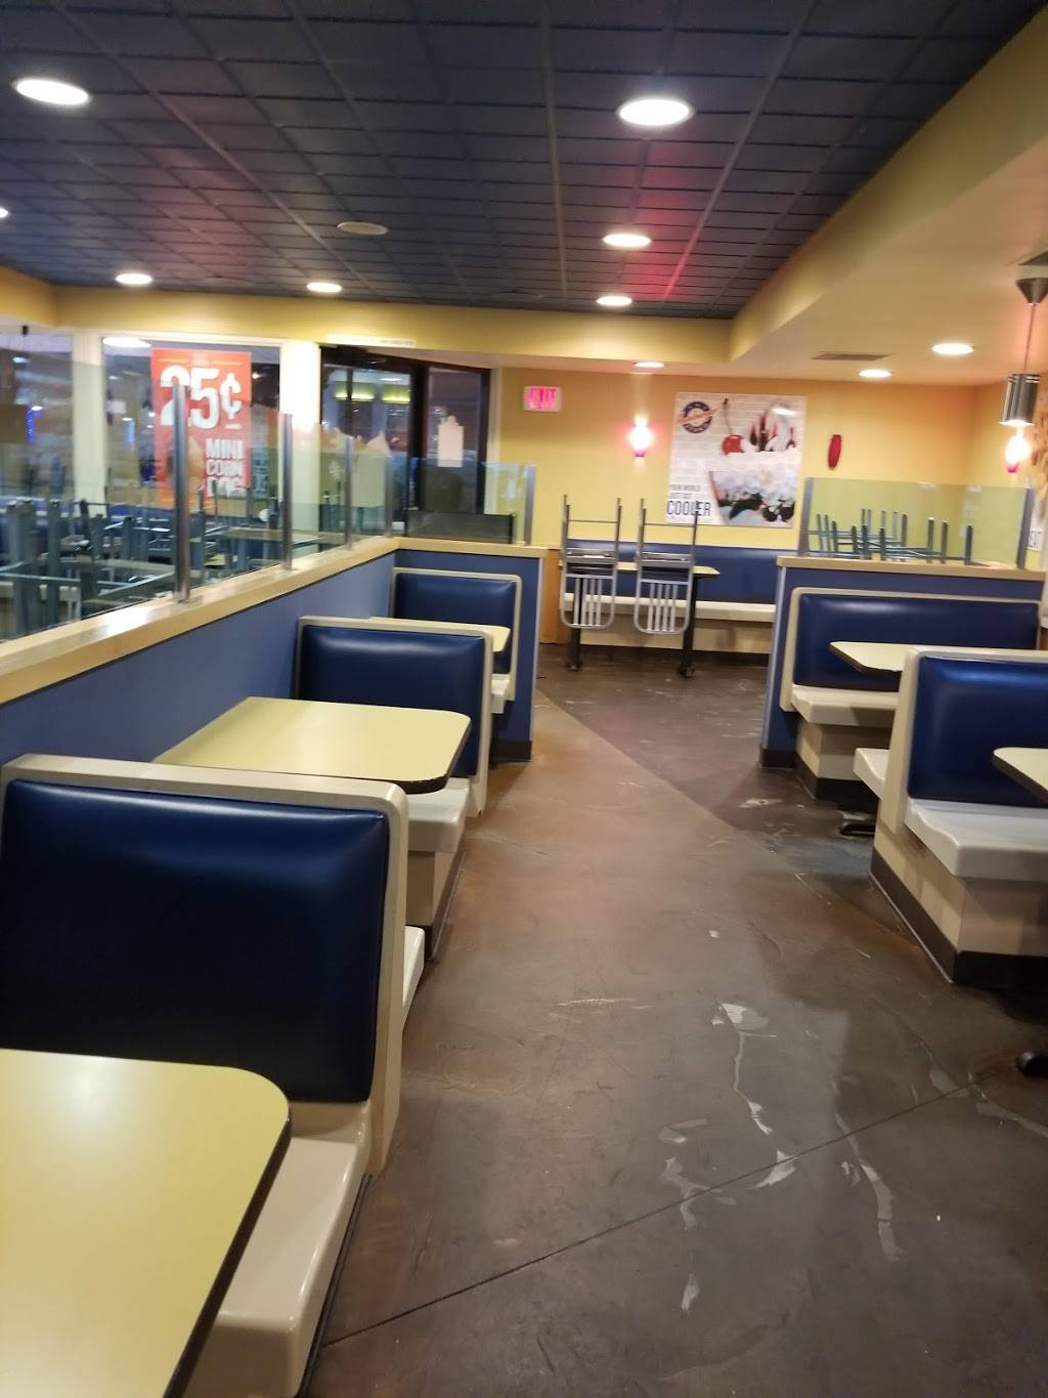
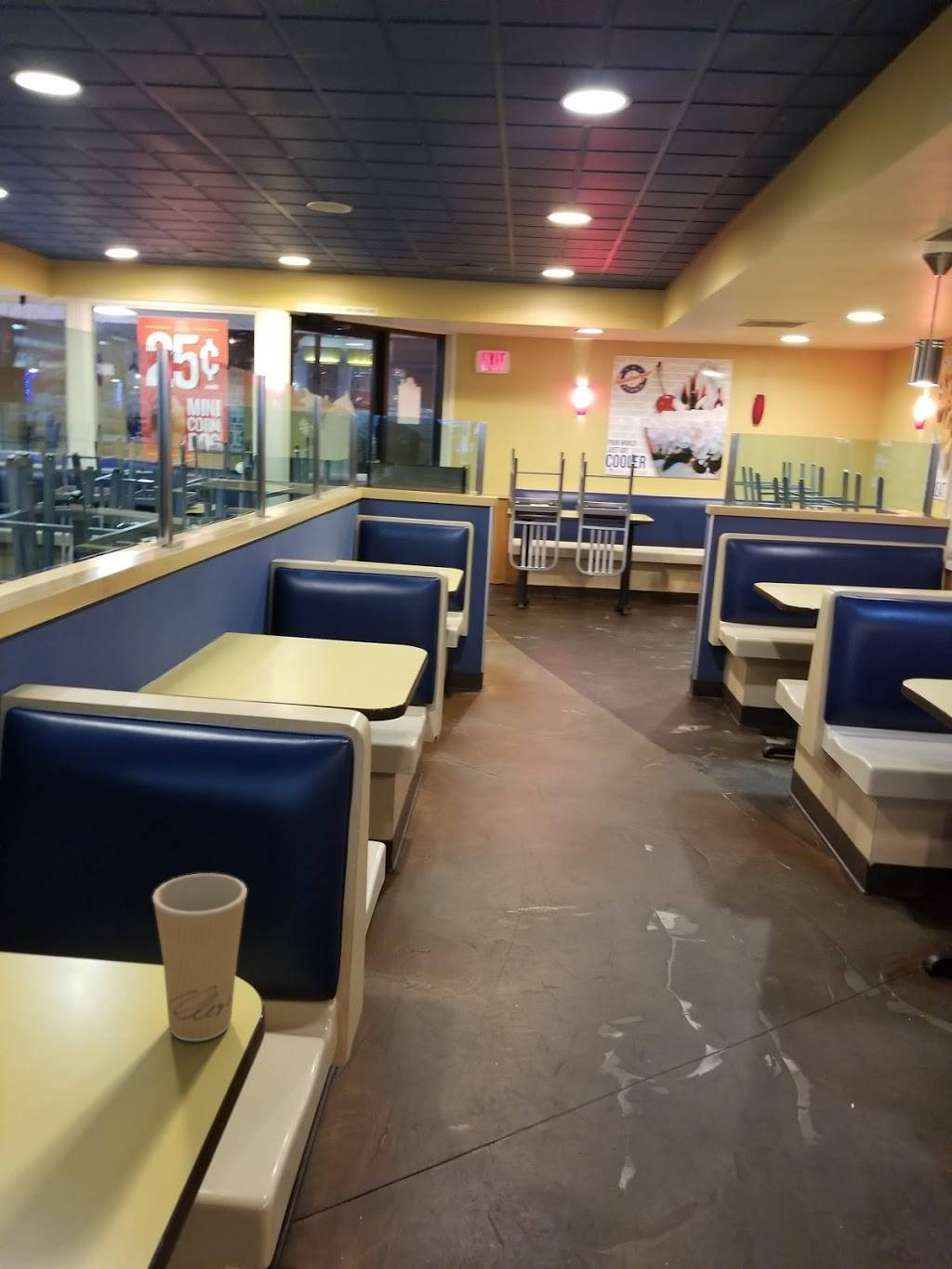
+ paper cup (200, 958)
